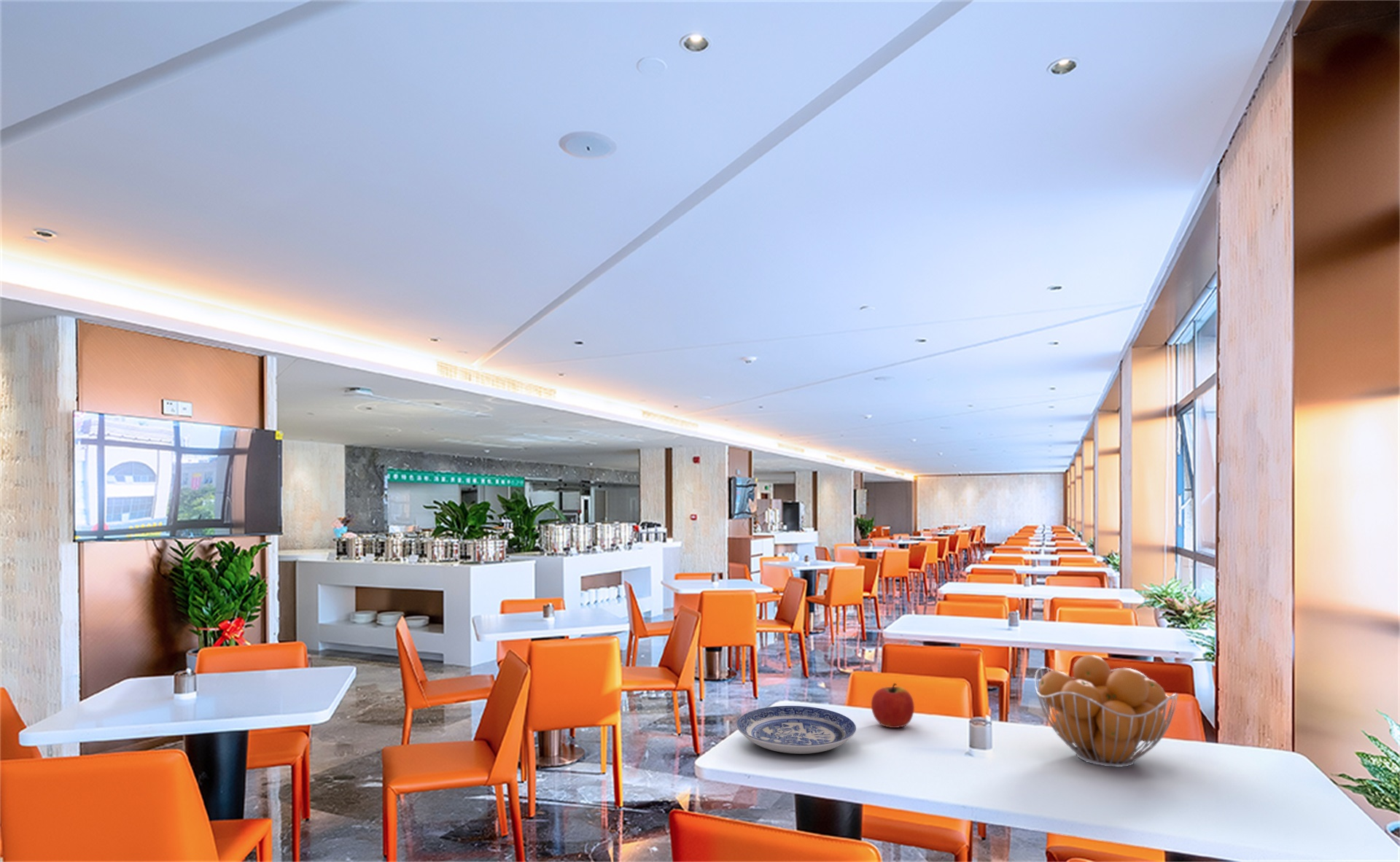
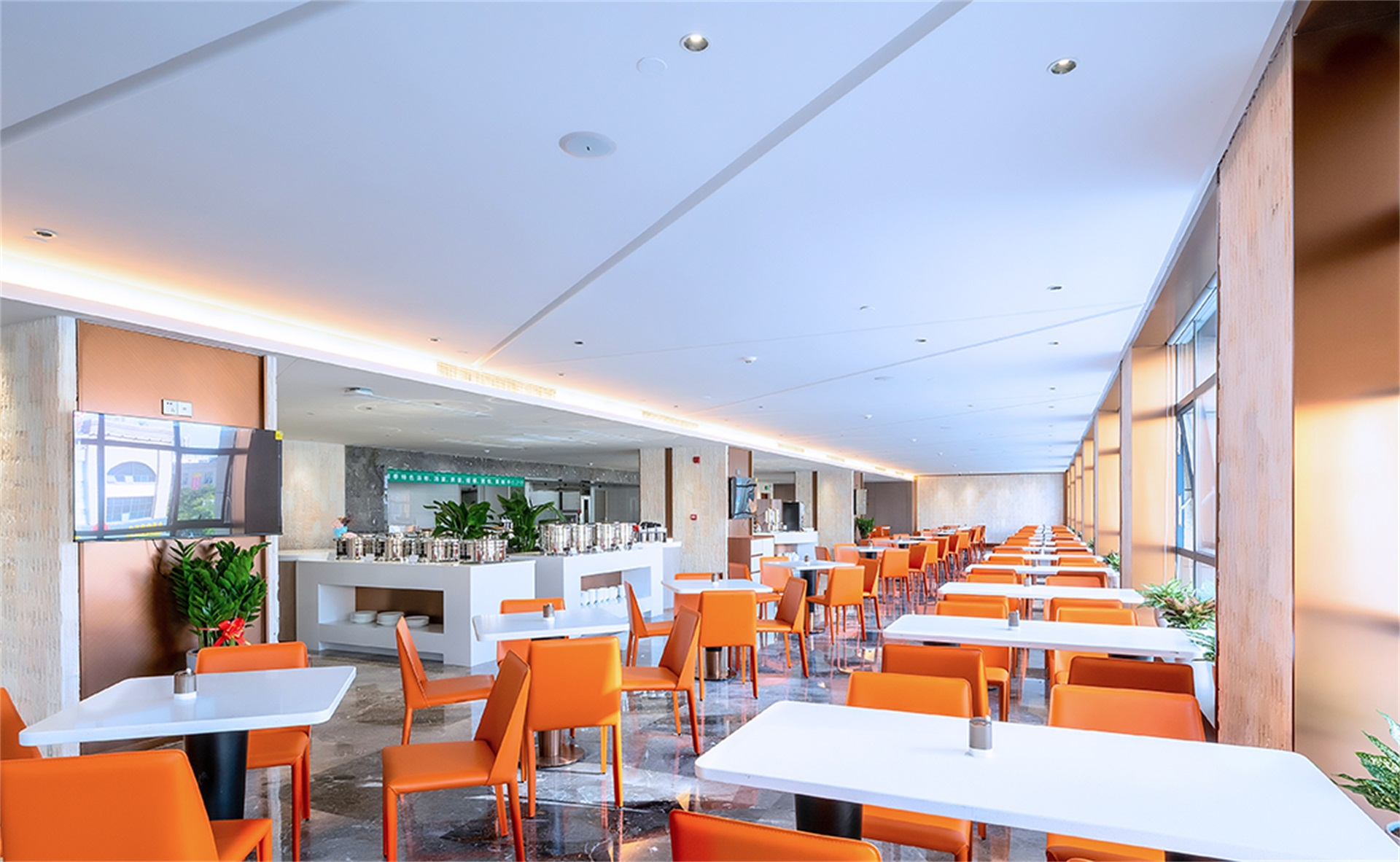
- plate (796, 733)
- fruit basket (1103, 709)
- apple (892, 704)
